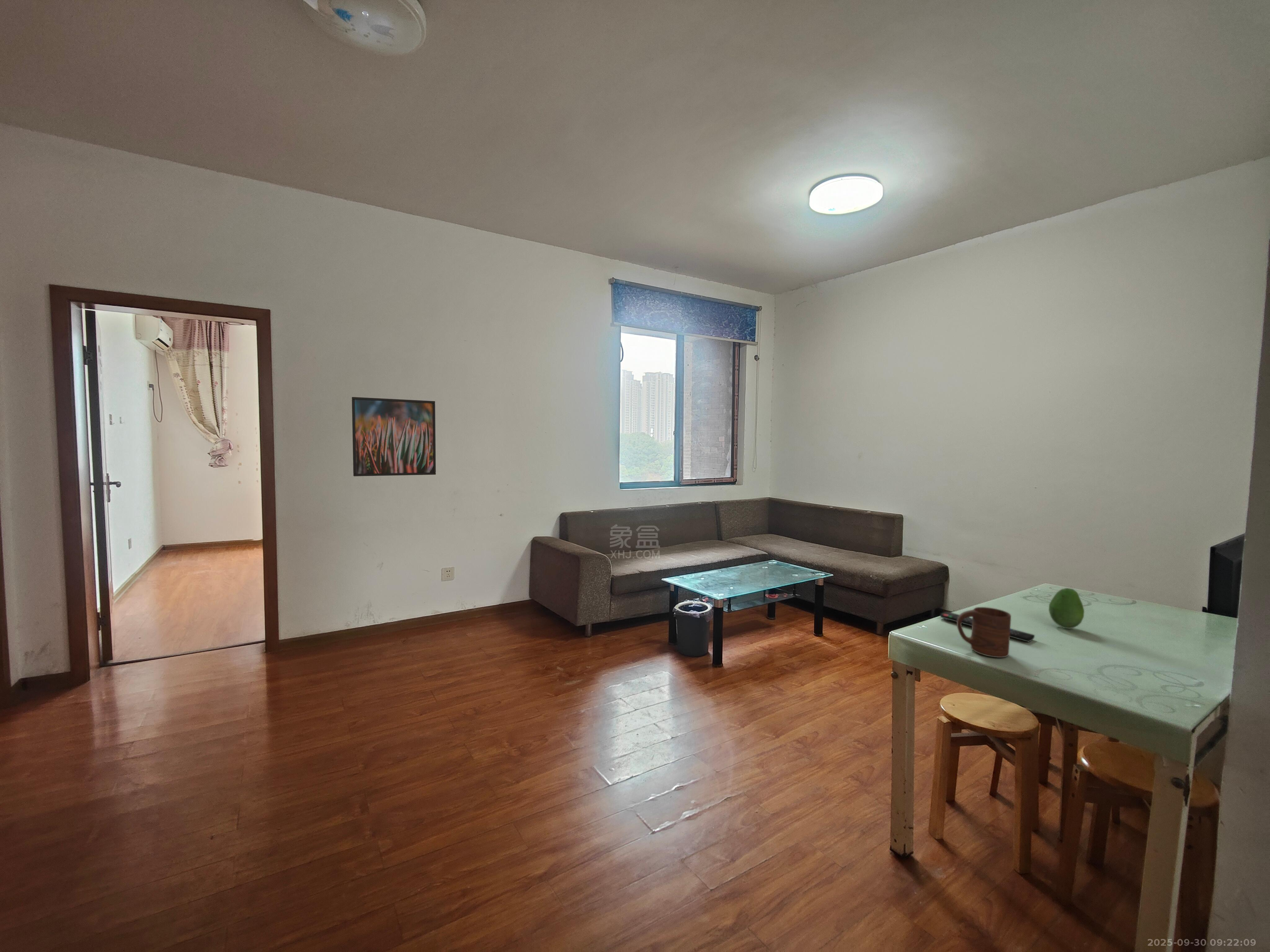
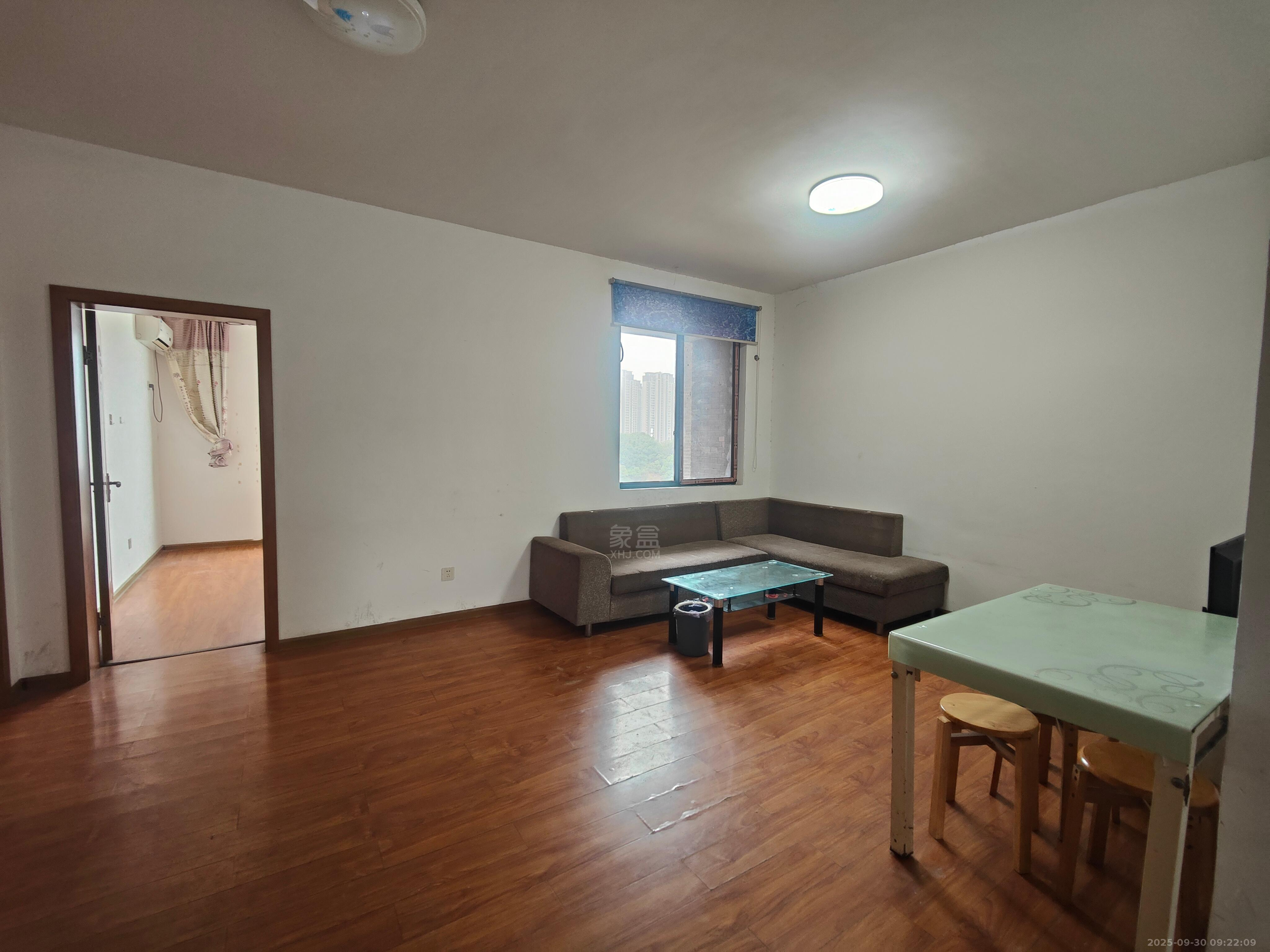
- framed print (395, 437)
- remote control (972, 626)
- cup (985, 632)
- fruit (1066, 608)
